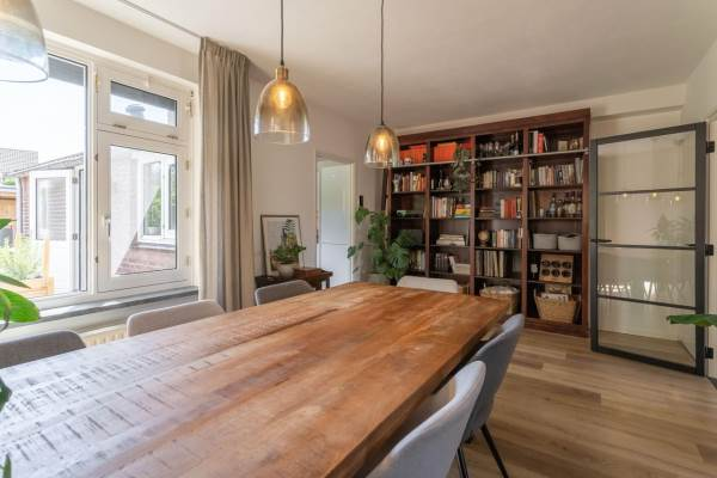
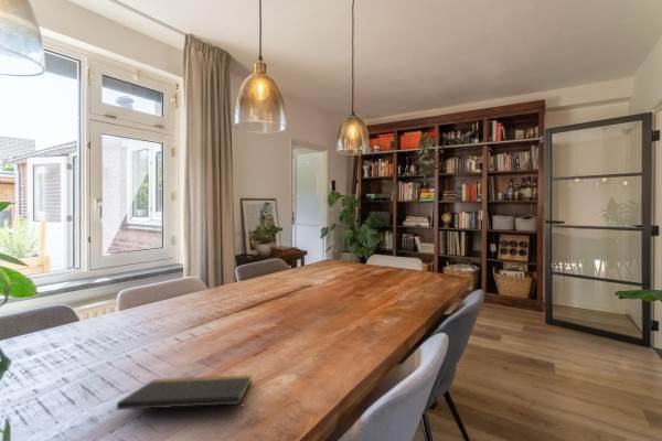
+ notepad (192, 390)
